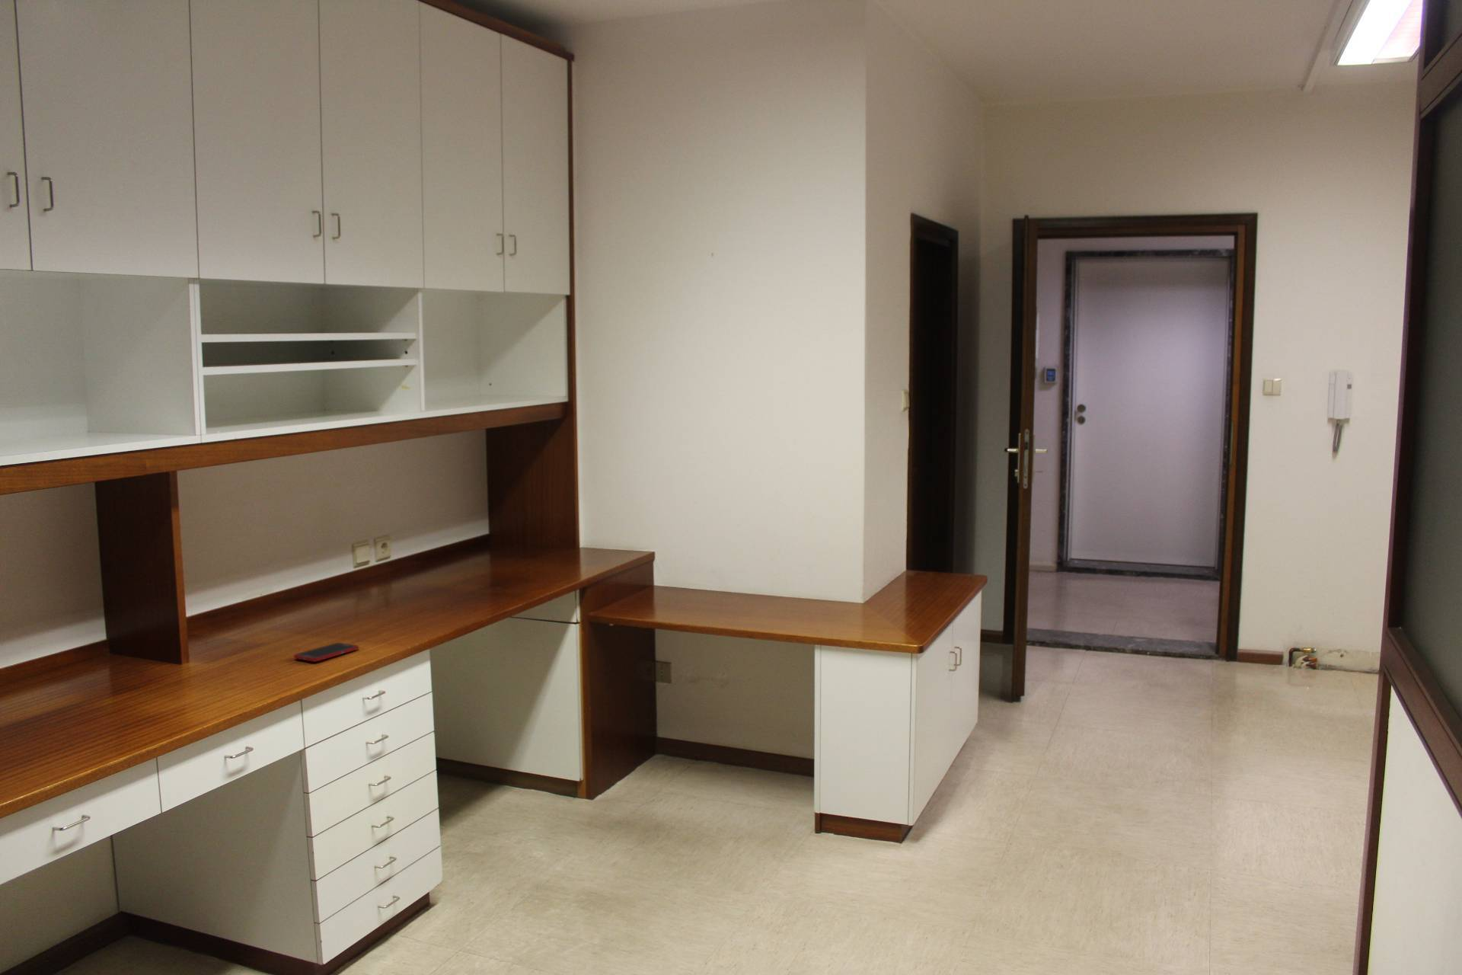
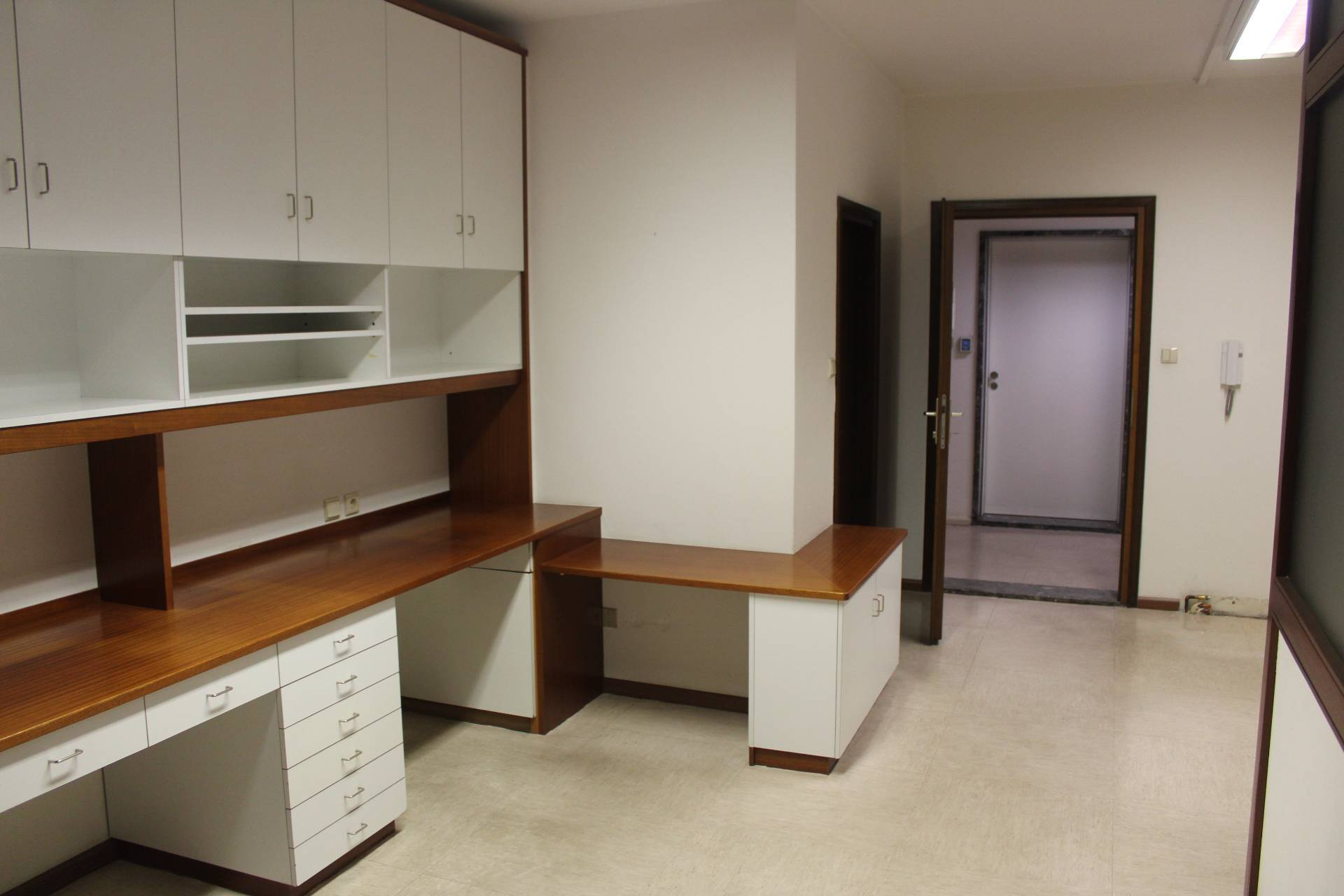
- cell phone (326, 652)
